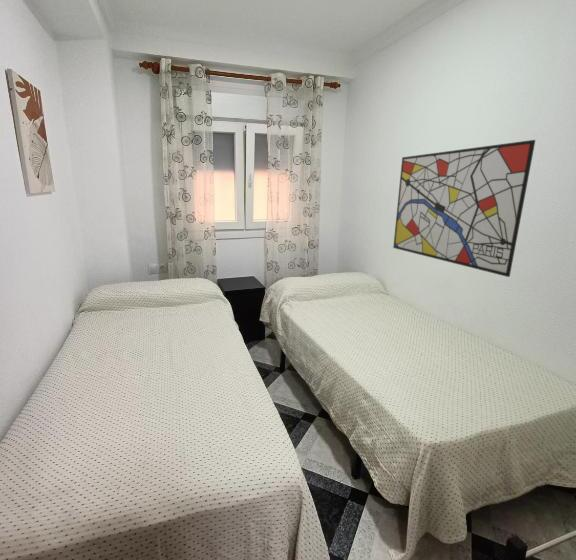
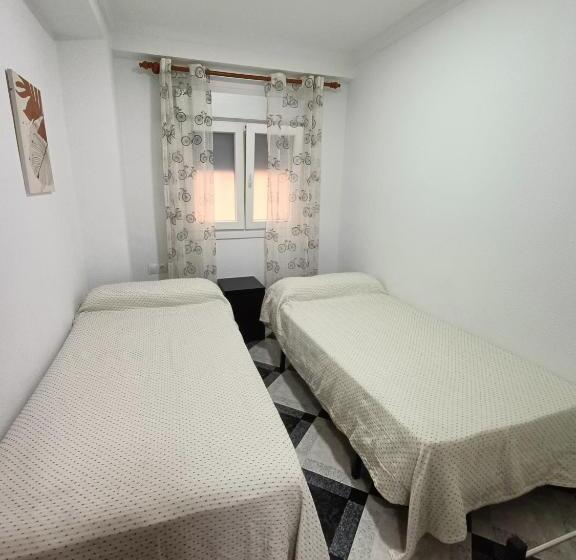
- wall art (447, 207)
